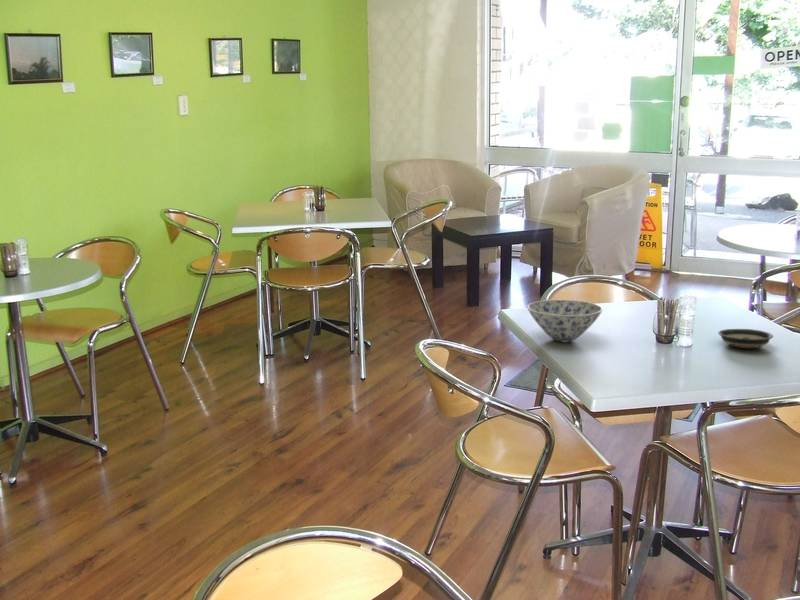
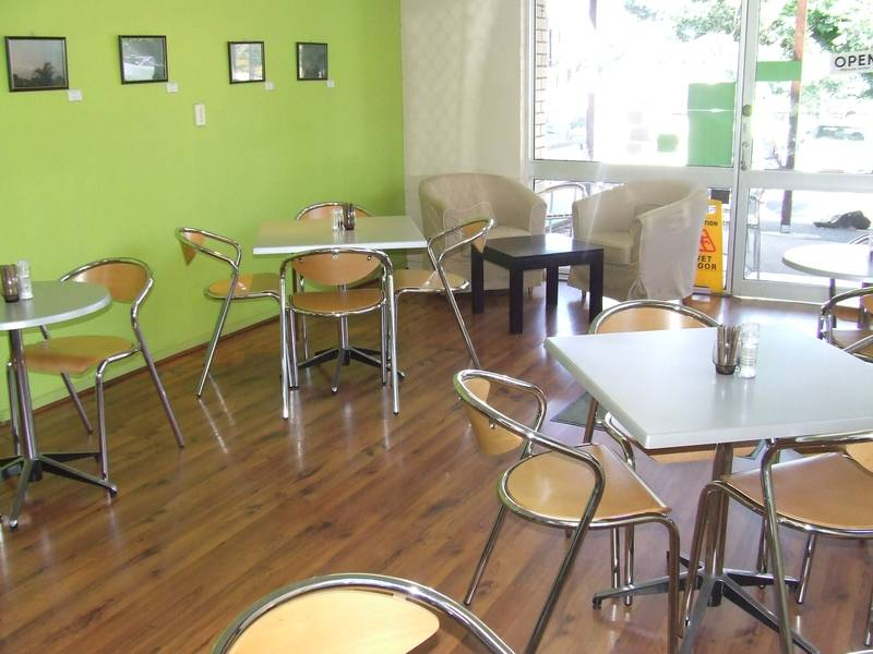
- bowl (564, 323)
- saucer (745, 339)
